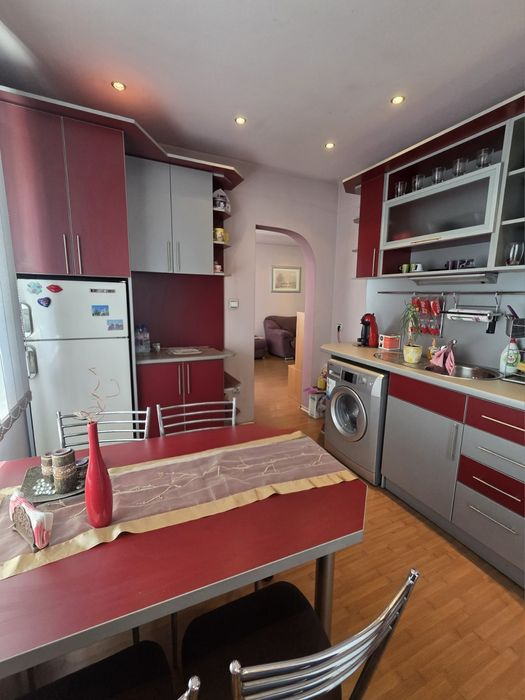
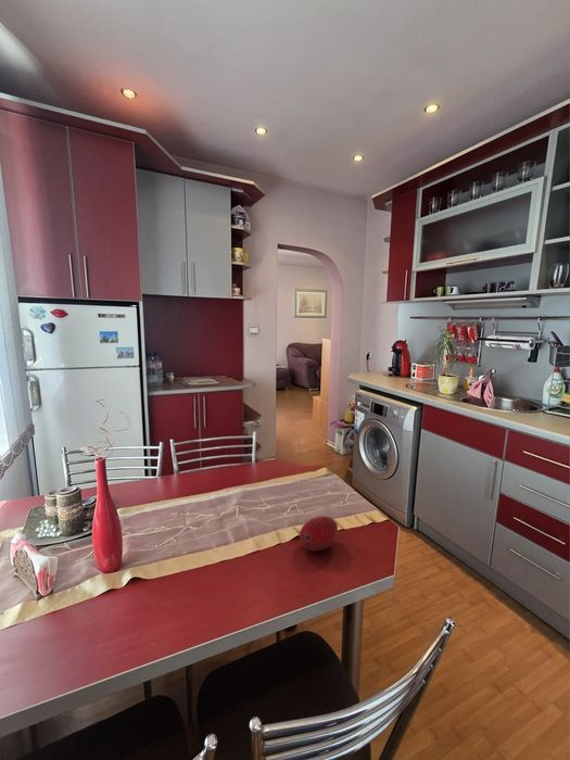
+ fruit (319, 531)
